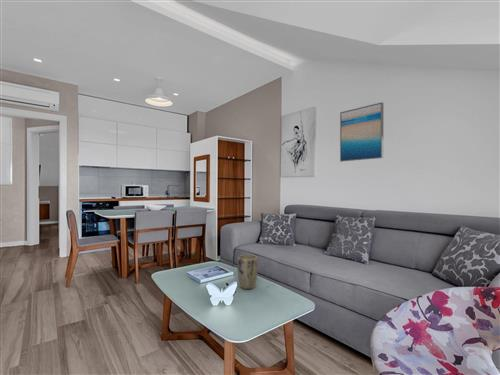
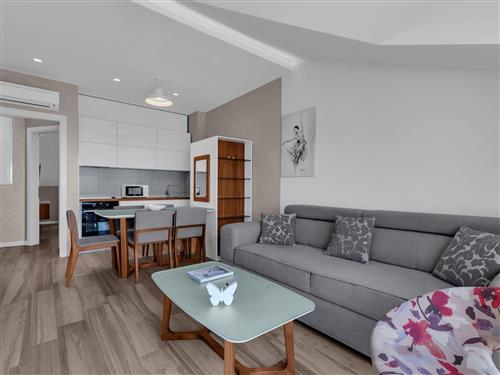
- wall art (360, 134)
- plant pot (247, 271)
